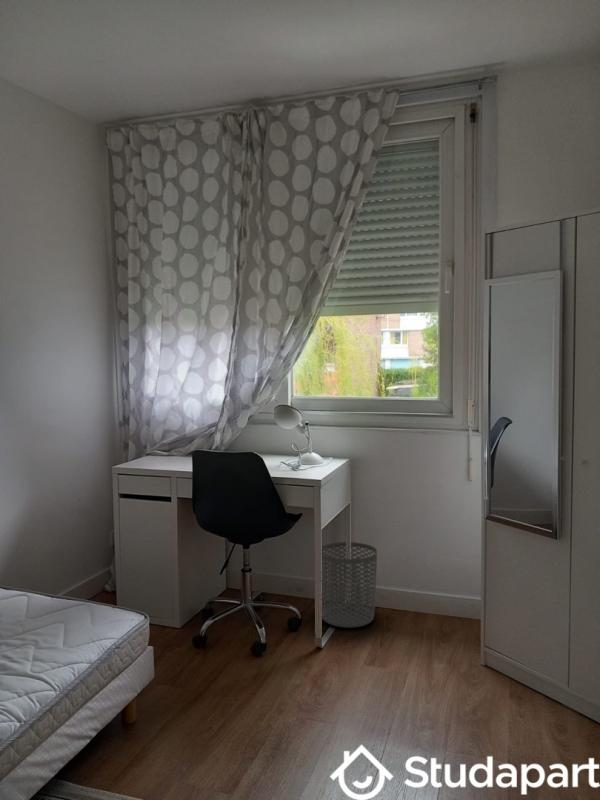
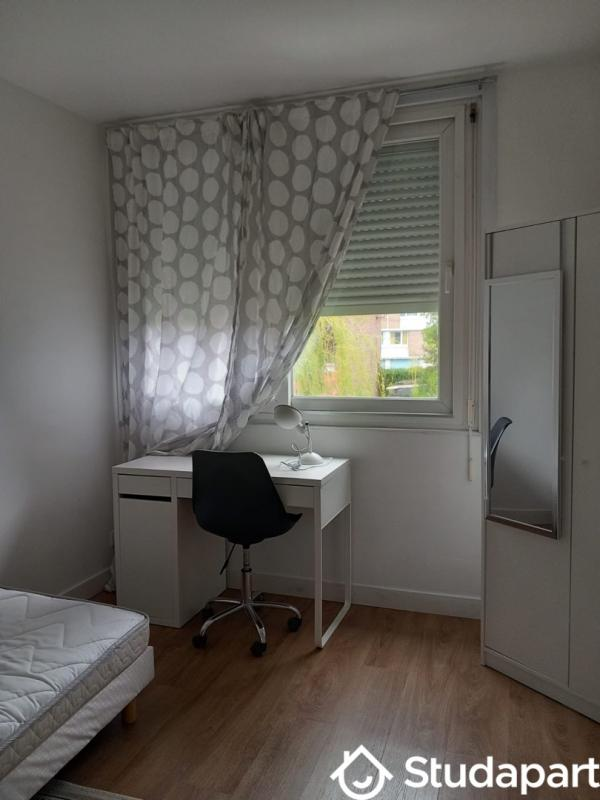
- waste bin (346, 583)
